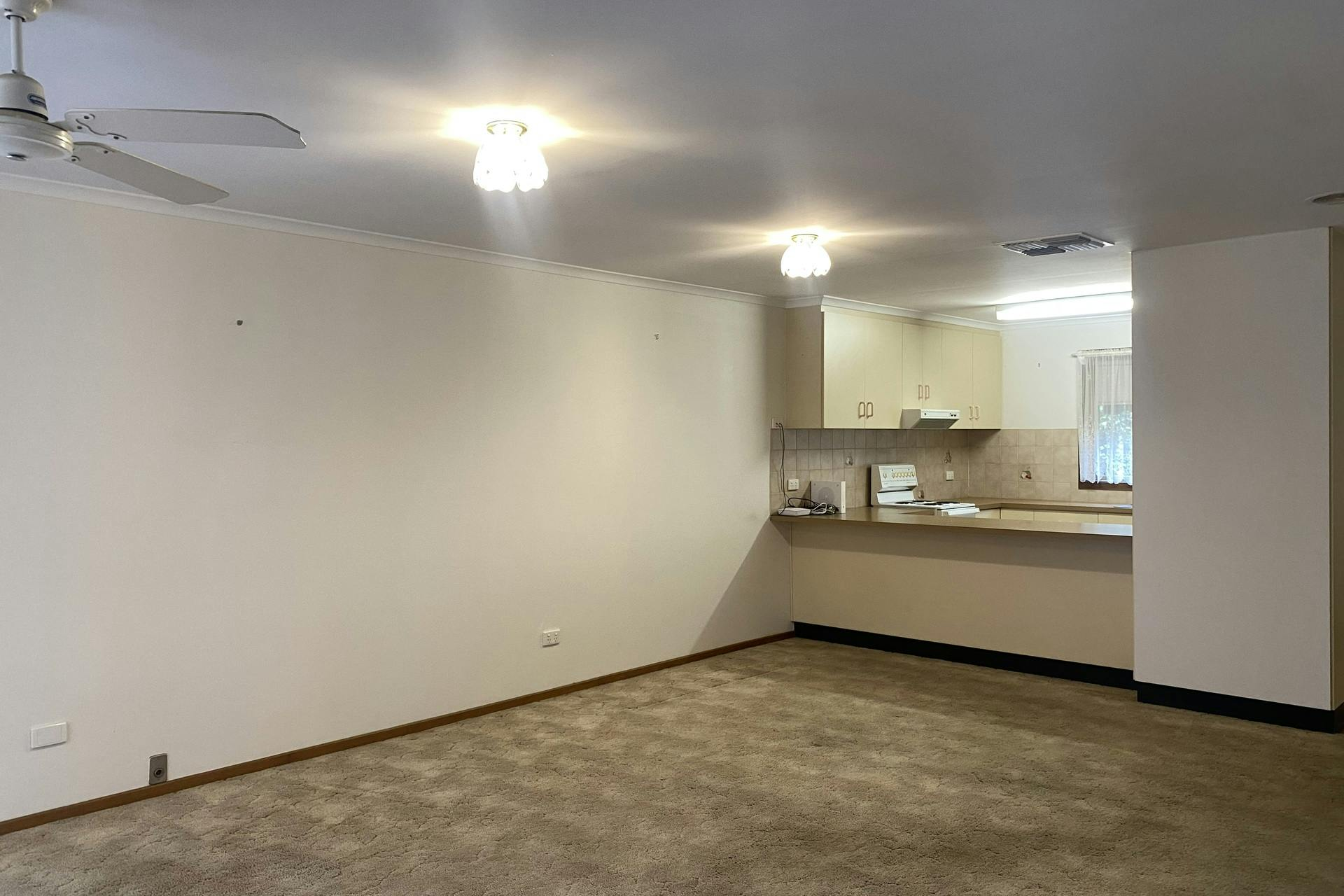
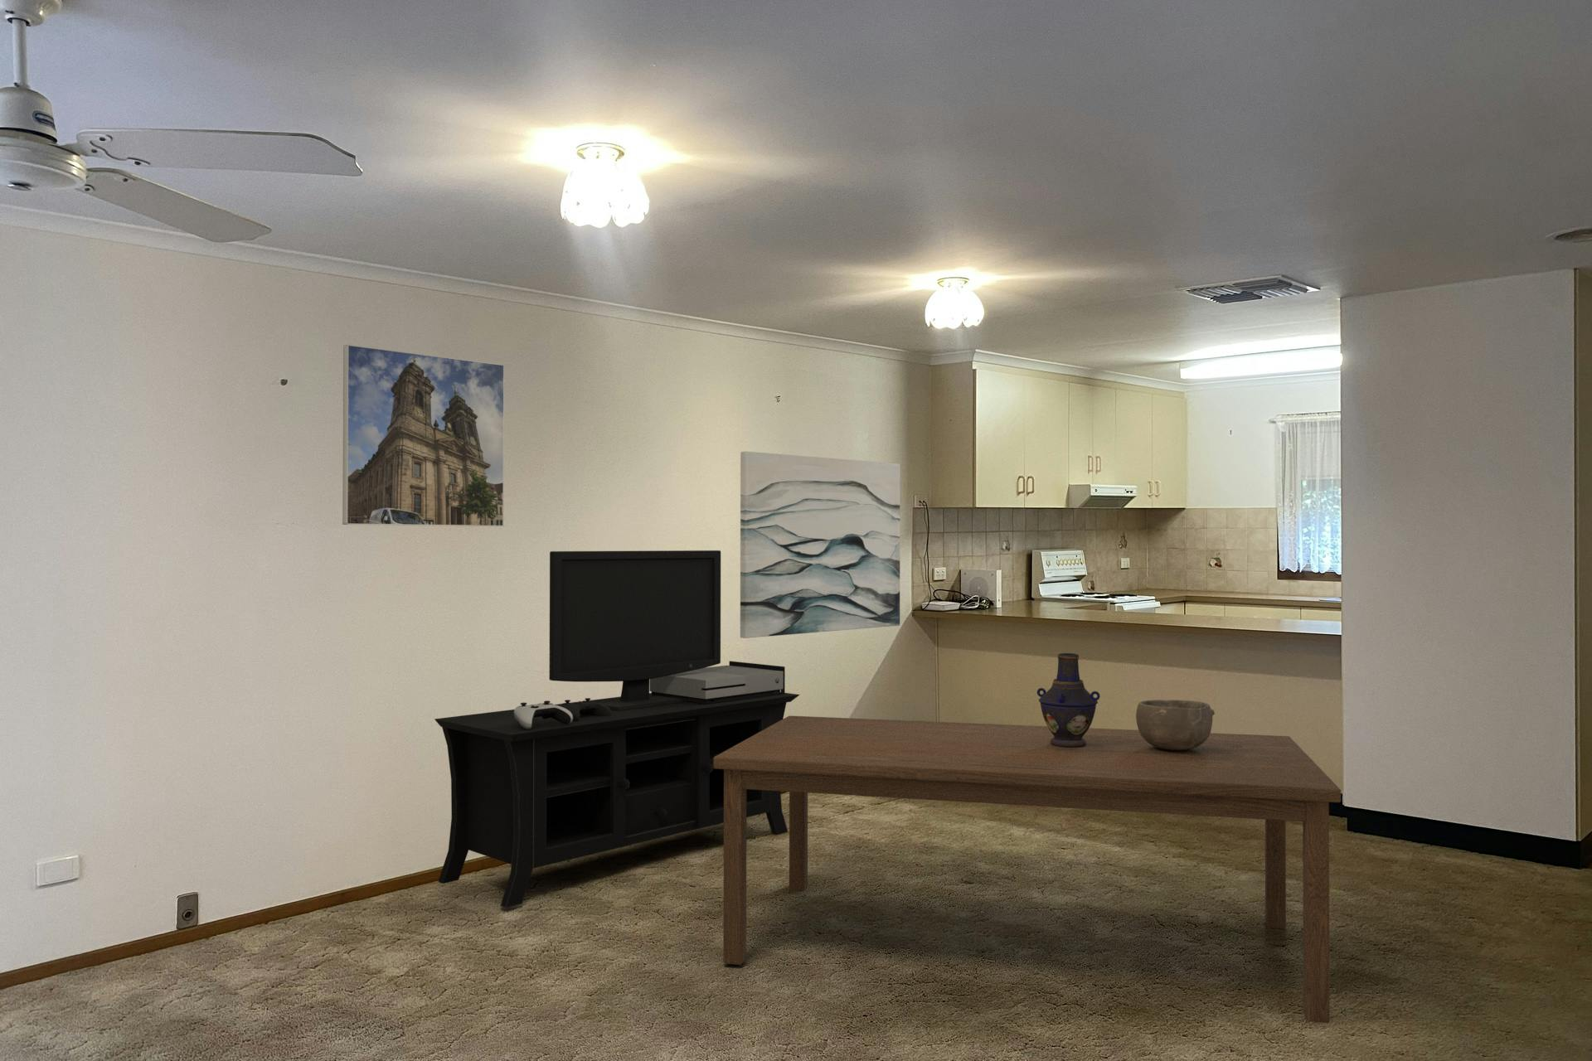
+ wall art (824, 545)
+ vase (1068, 697)
+ bowl (1174, 725)
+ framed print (426, 441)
+ dining table (1023, 805)
+ media console (631, 703)
